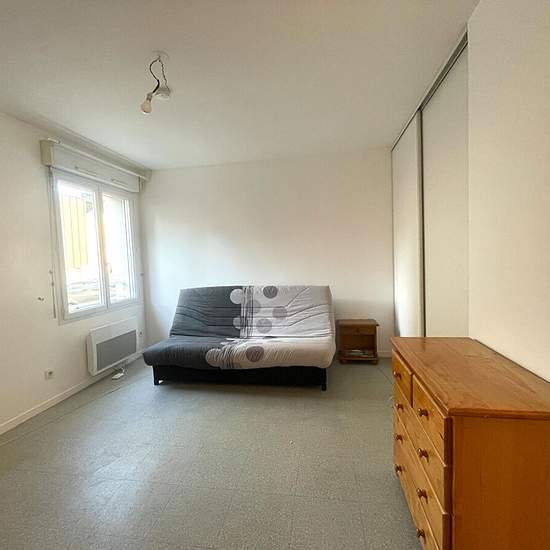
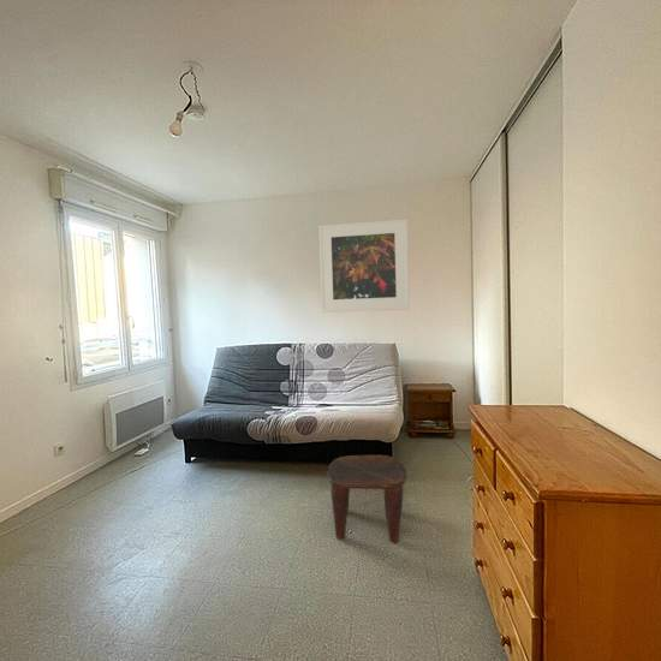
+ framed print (363, 267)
+ stool (367, 488)
